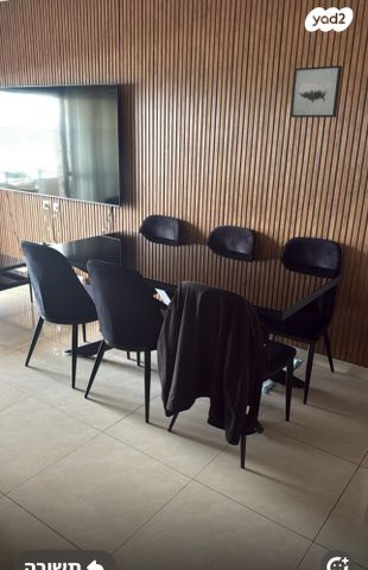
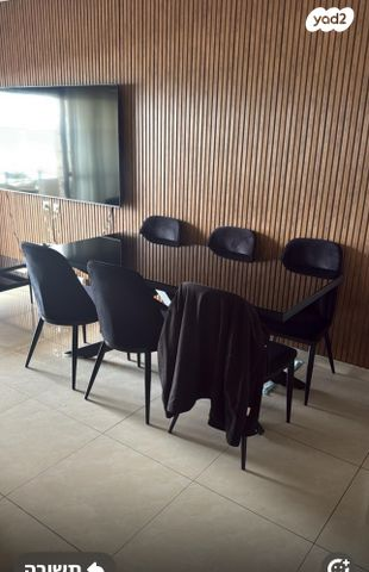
- wall art (315, 93)
